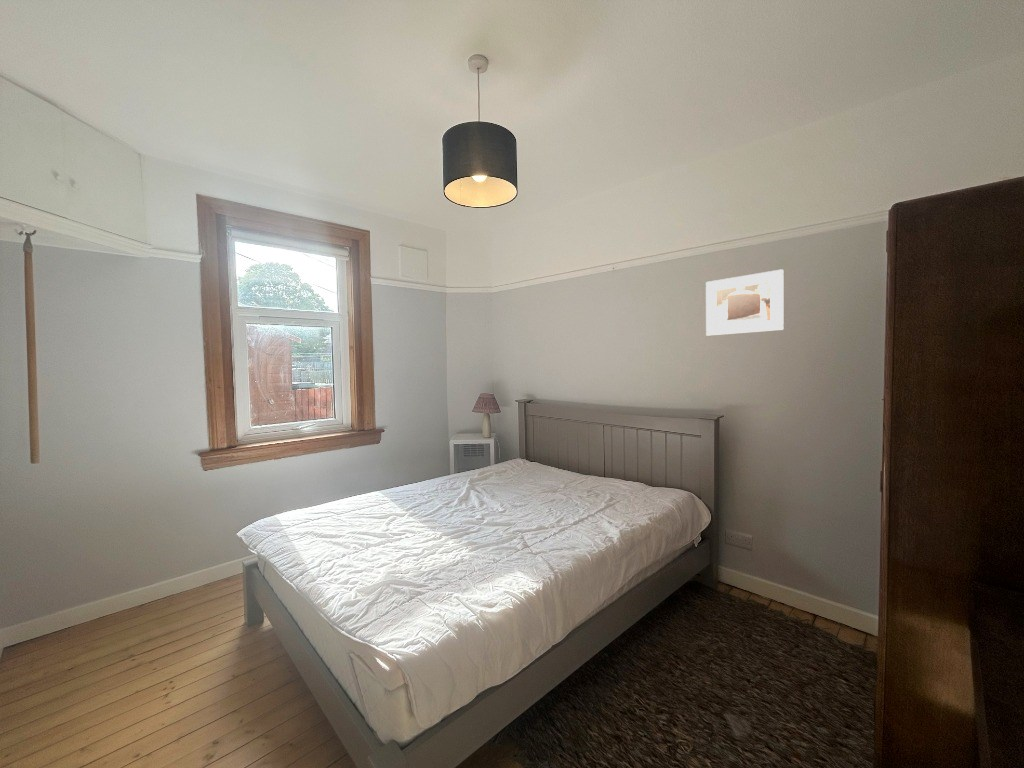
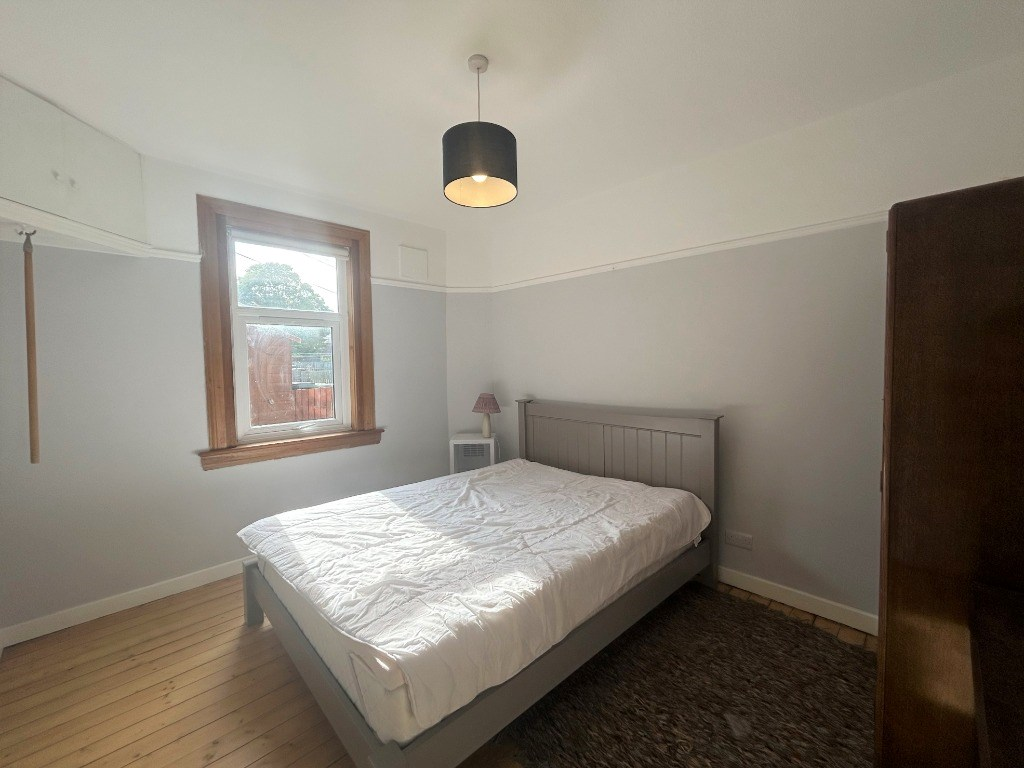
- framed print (742, 304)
